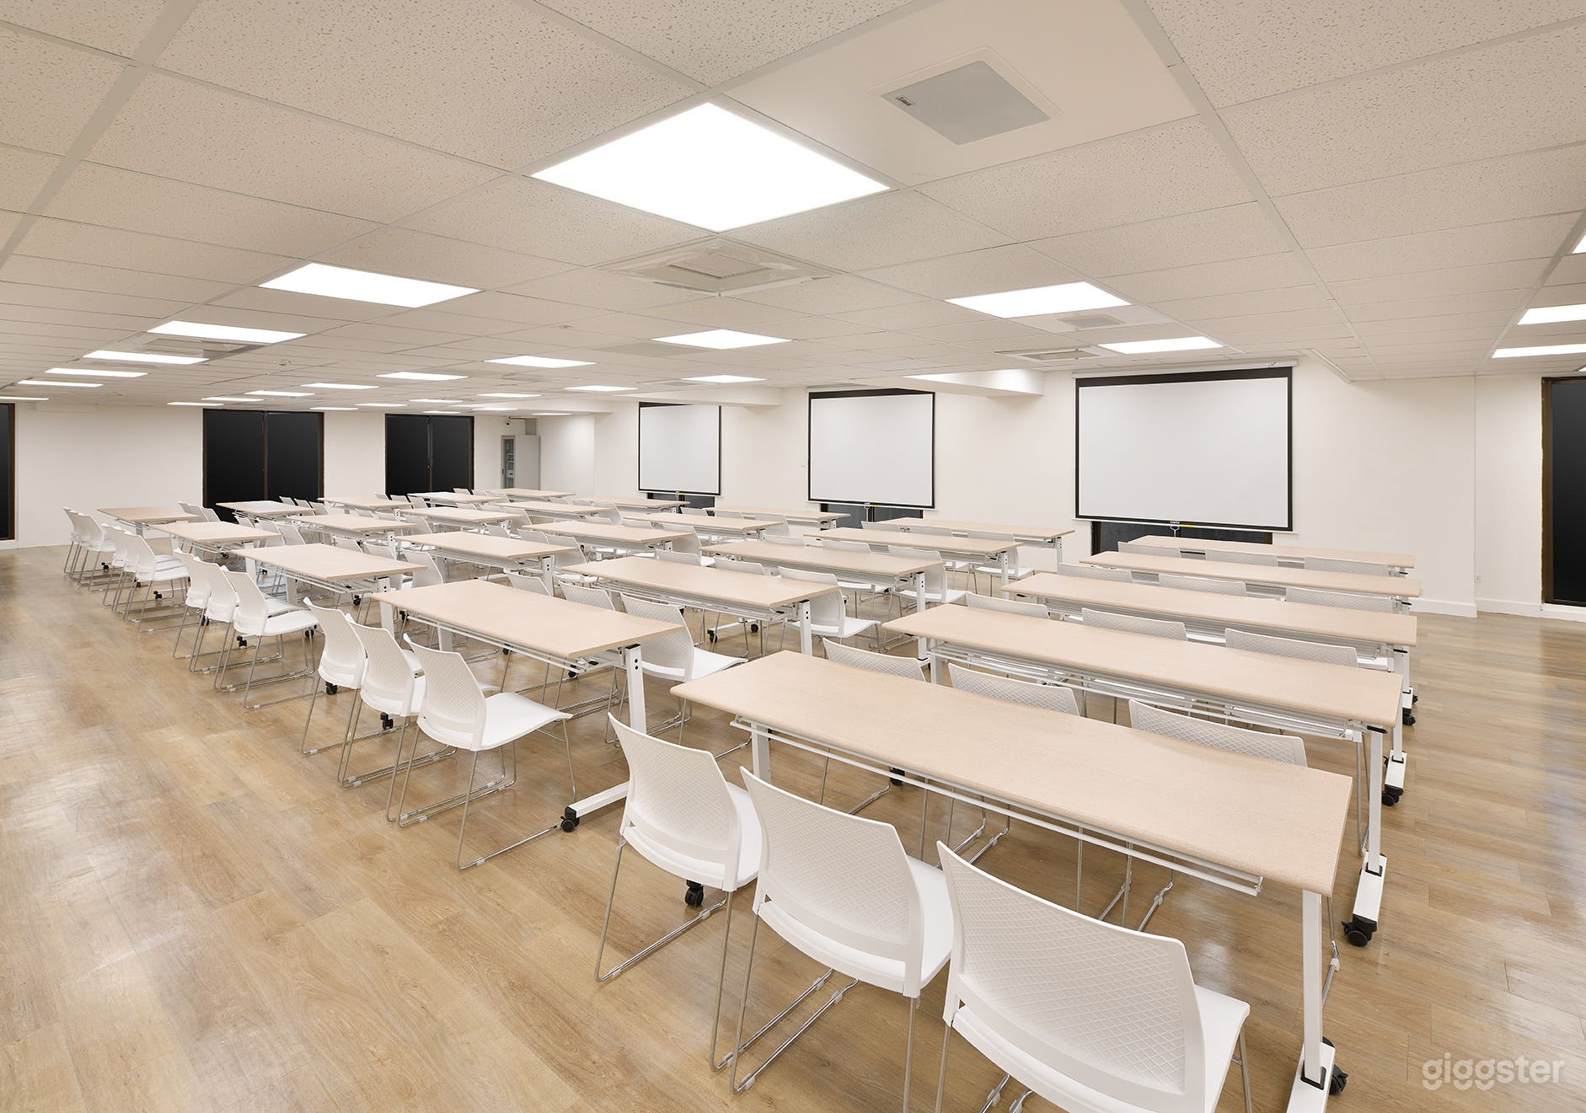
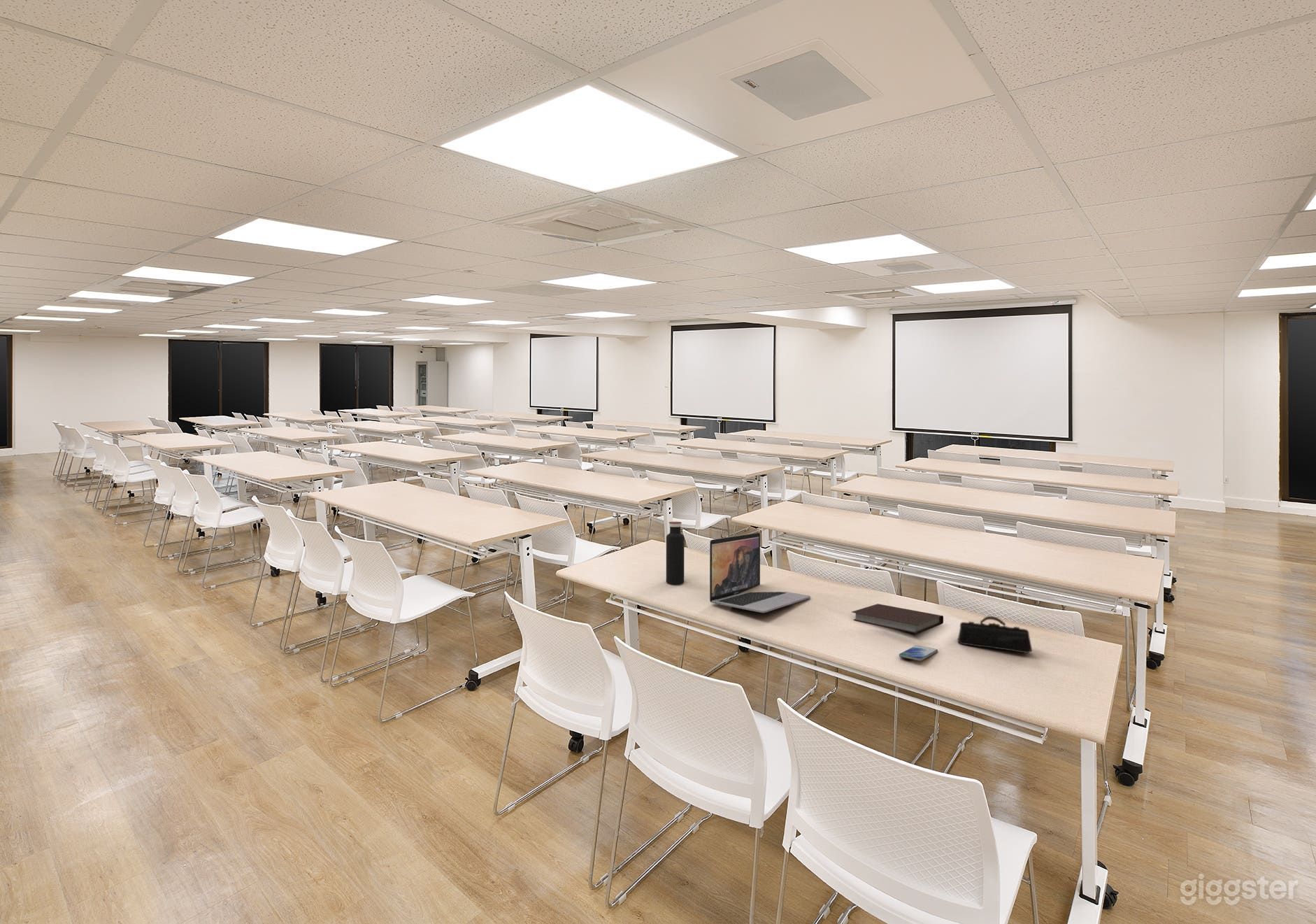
+ laptop (759, 569)
+ pencil case (994, 631)
+ notebook (896, 617)
+ water bottle (675, 552)
+ smartphone (918, 653)
